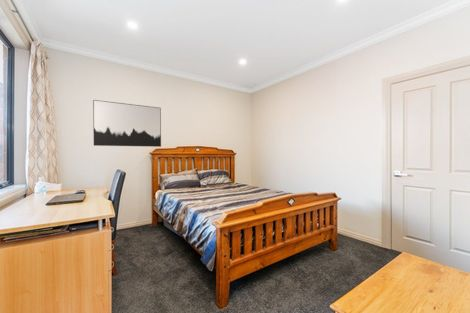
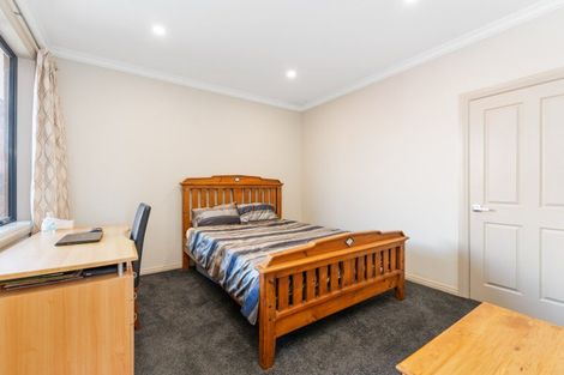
- wall art (129, 125)
